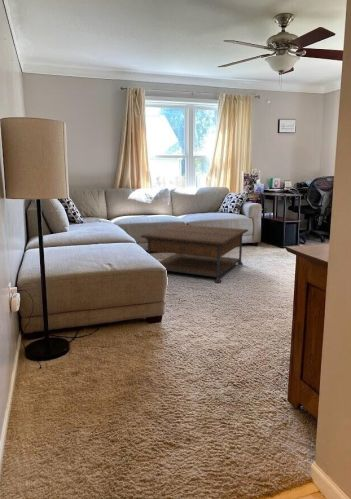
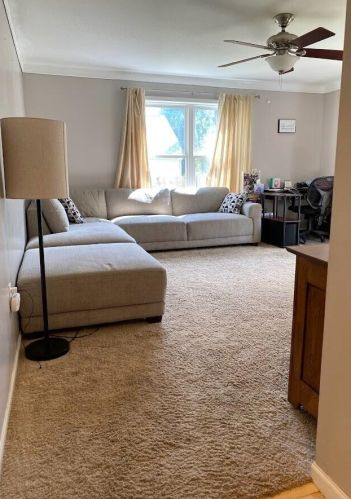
- coffee table (196, 250)
